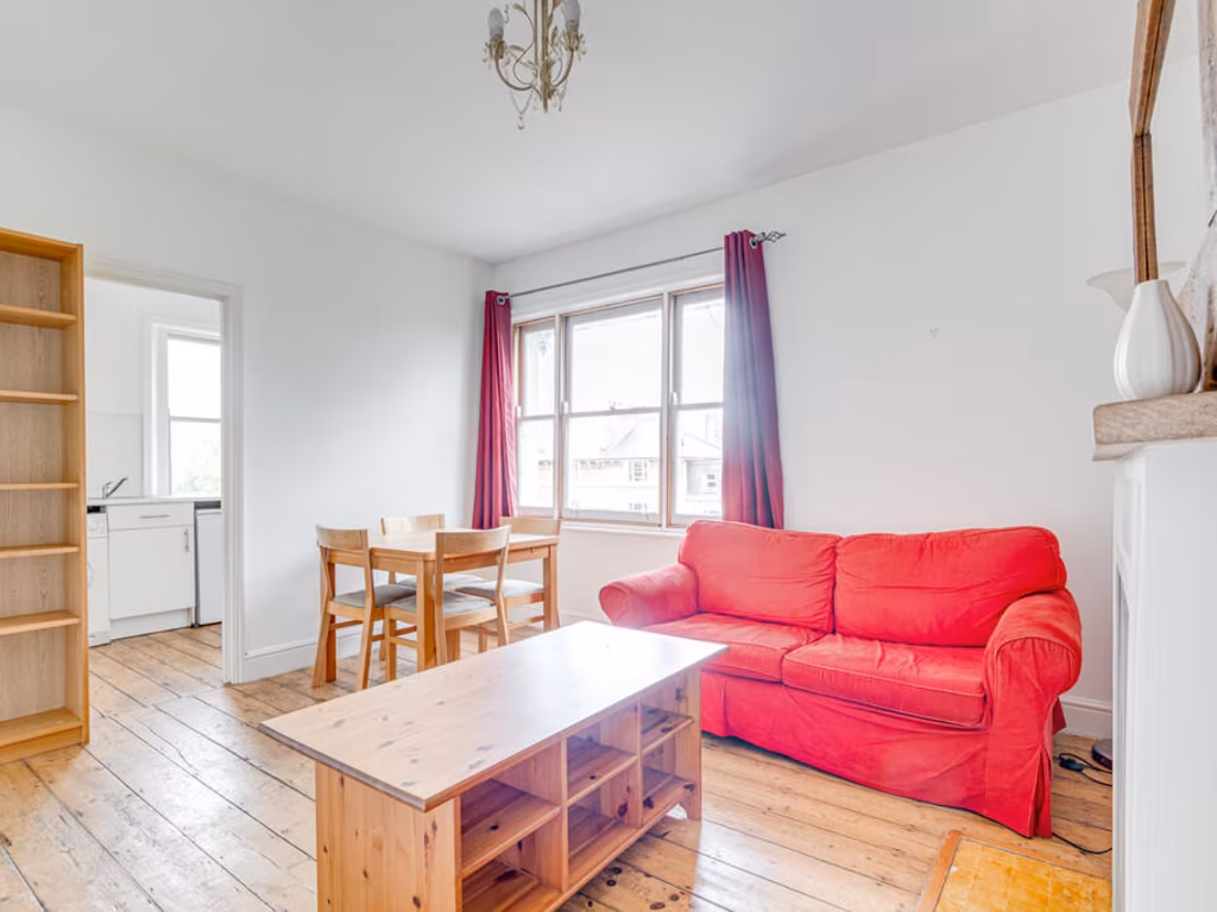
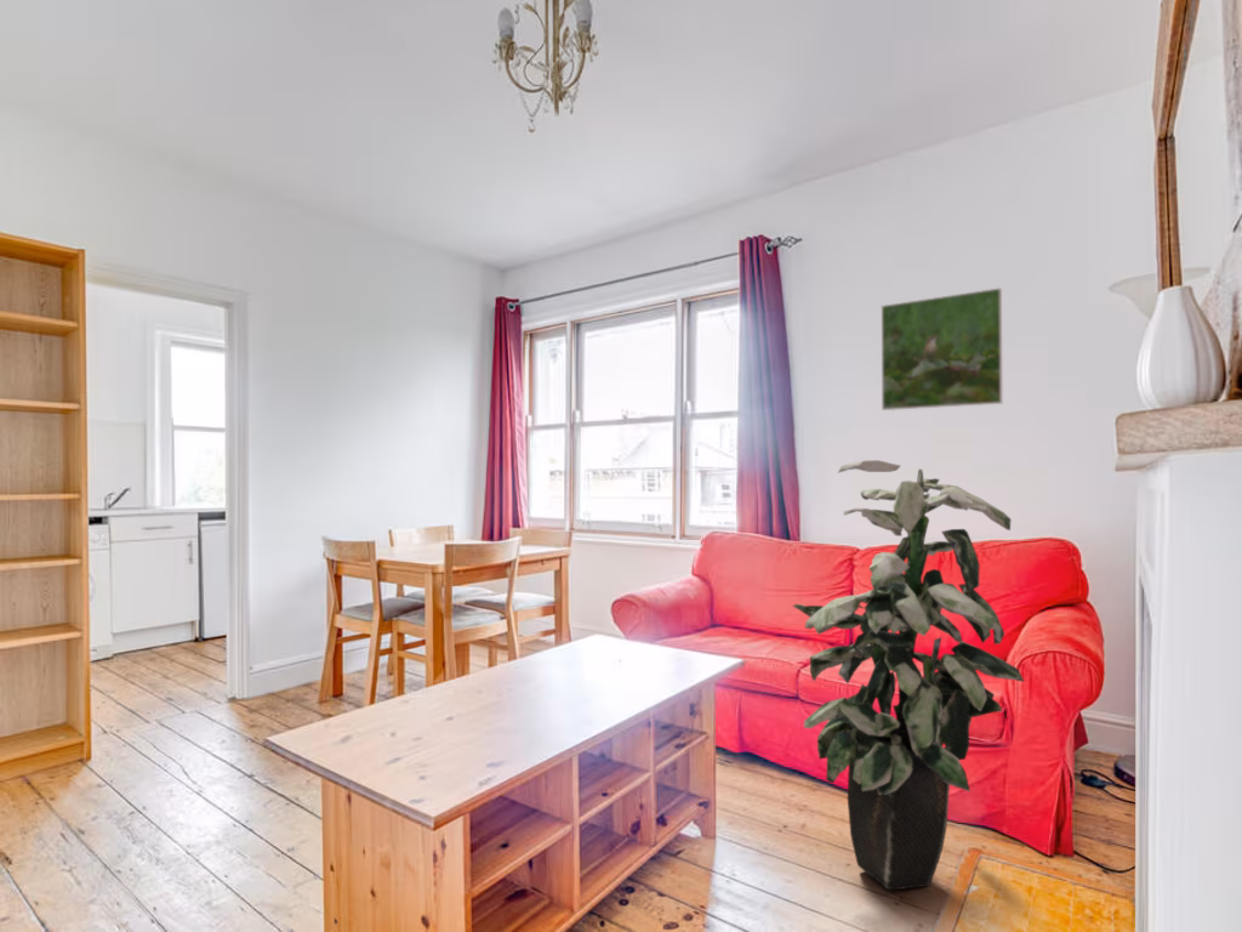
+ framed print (939, 352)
+ indoor plant (895, 663)
